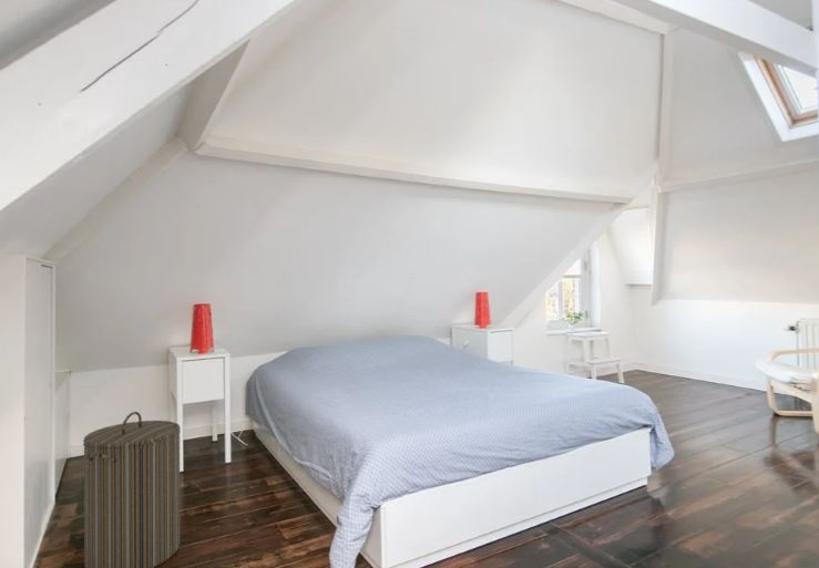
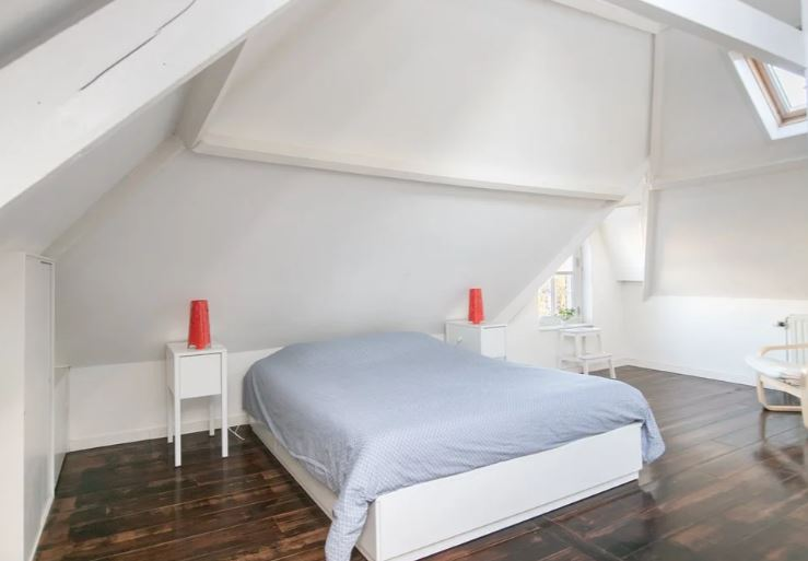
- laundry hamper (134, 483)
